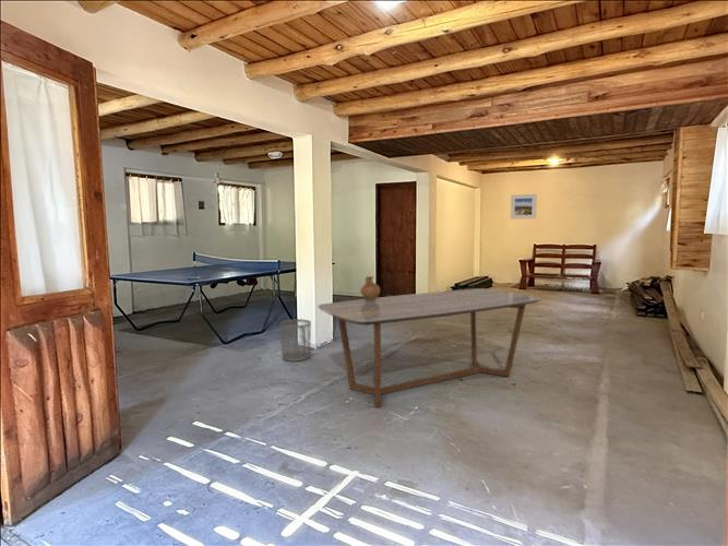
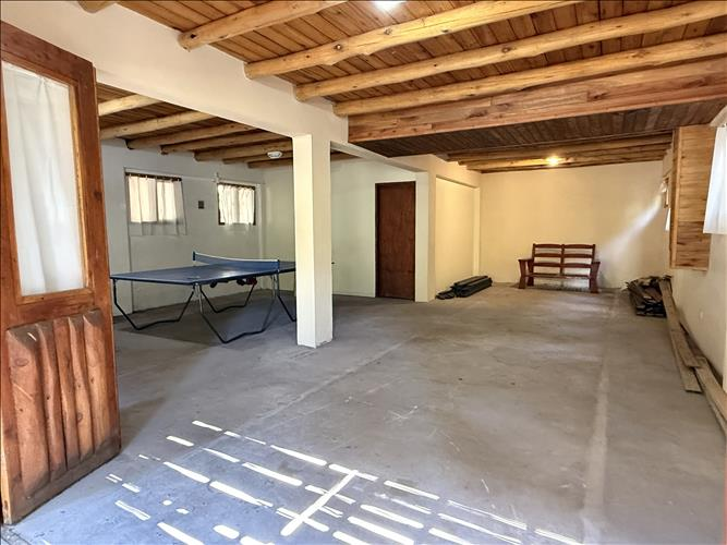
- dining table (427, 318)
- ceramic jug (370, 288)
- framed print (523, 206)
- waste bin (296, 340)
